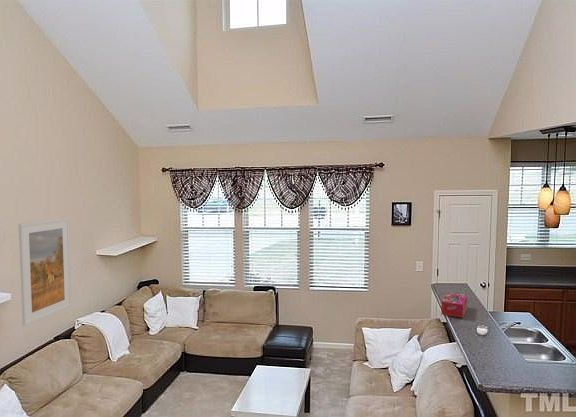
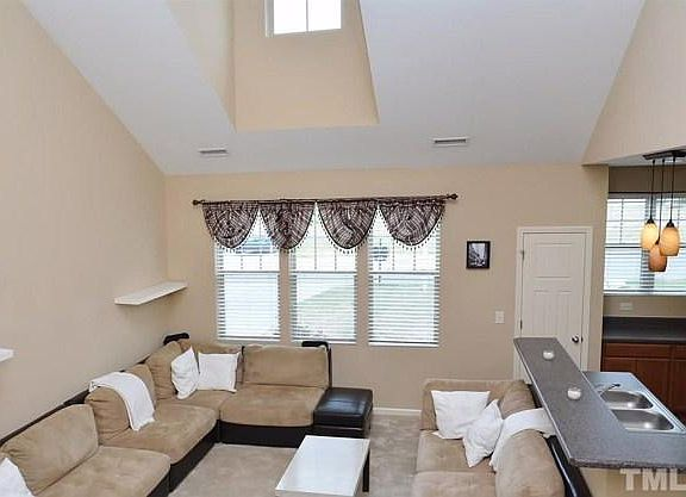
- tissue box (454, 304)
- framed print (47, 268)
